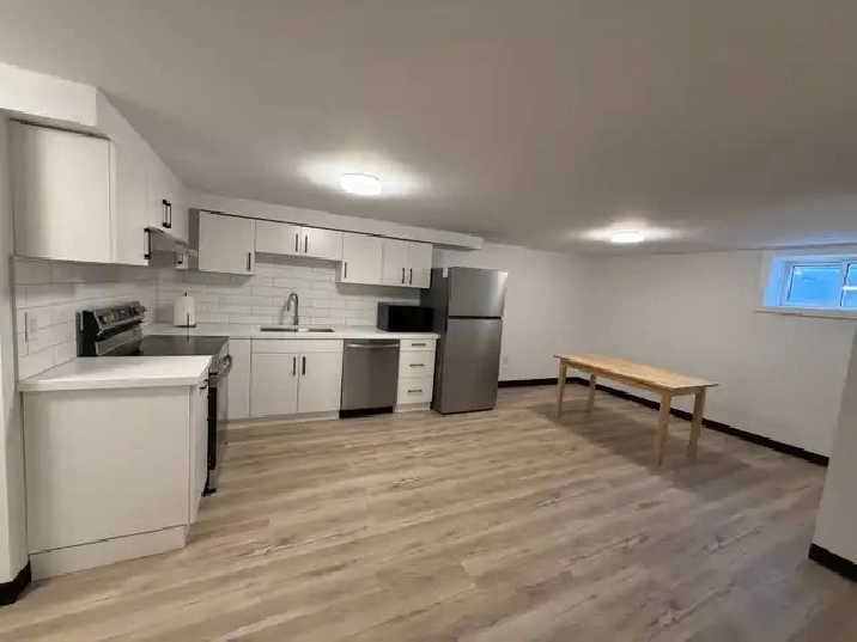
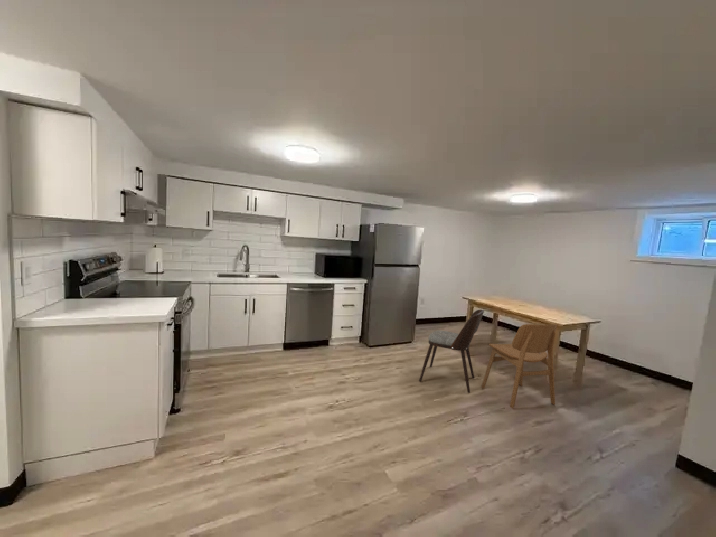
+ dining chair (453, 343)
+ dining chair (520, 357)
